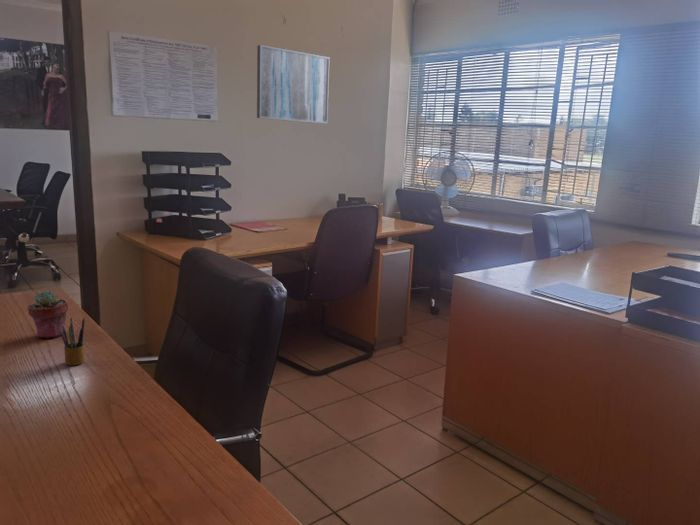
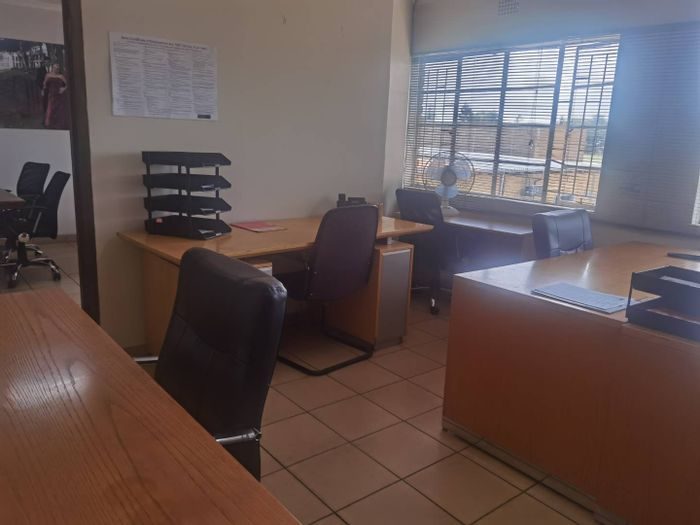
- potted succulent (48, 312)
- wall art (294, 86)
- pencil box (75, 341)
